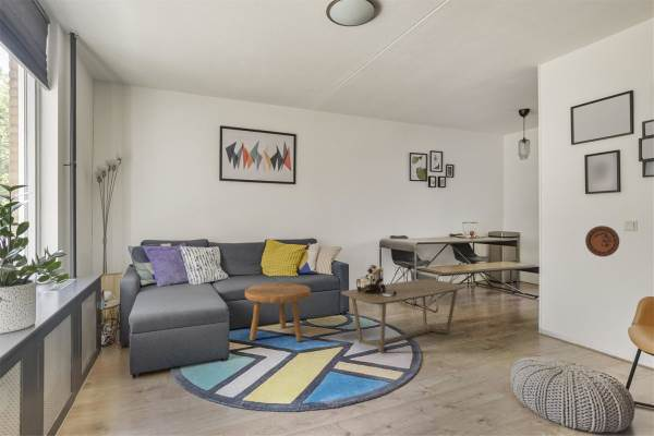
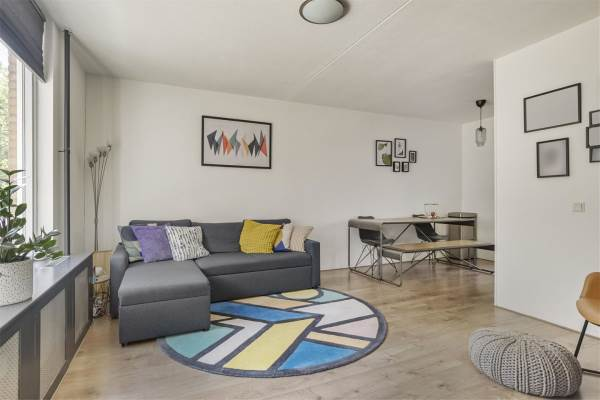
- ruined building (375, 279)
- coffee table (405, 300)
- decorative plate (602, 241)
- footstool (280, 312)
